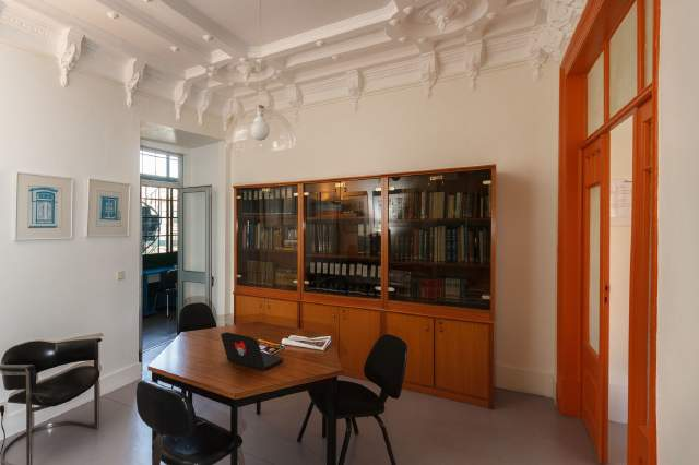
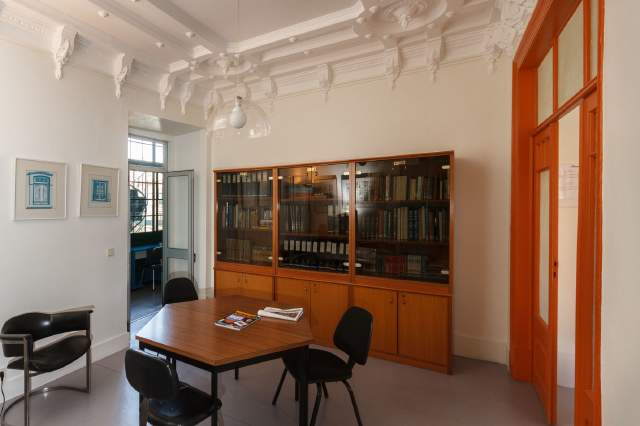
- laptop (252, 346)
